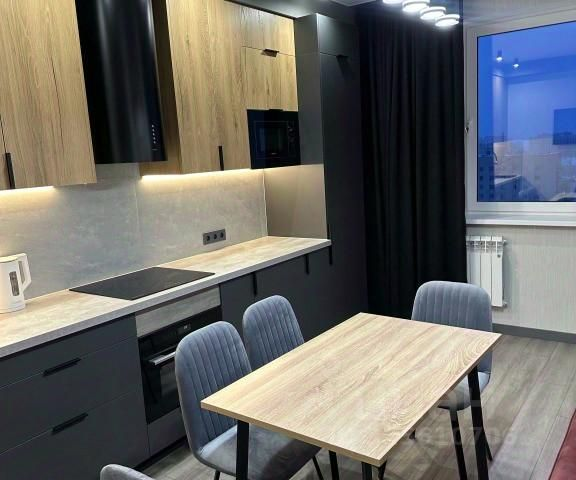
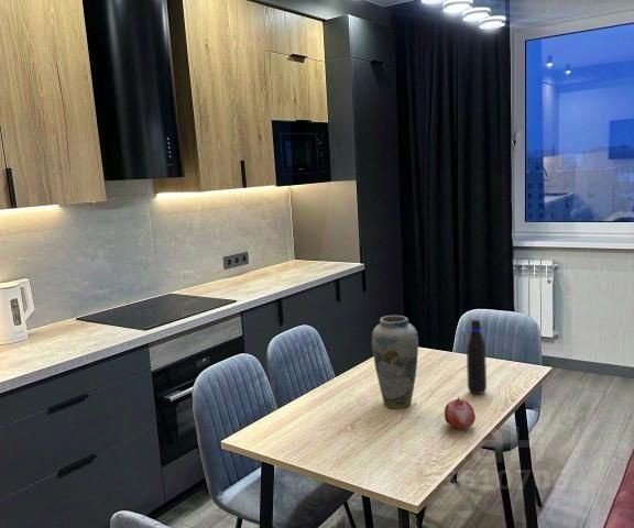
+ water bottle (476, 356)
+ vase (395, 361)
+ fruit (459, 410)
